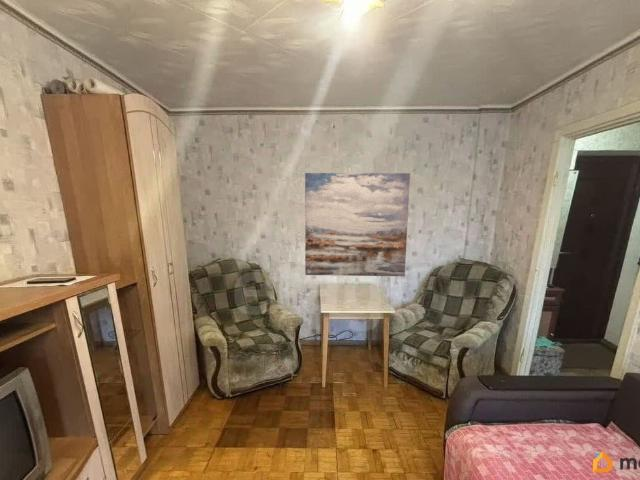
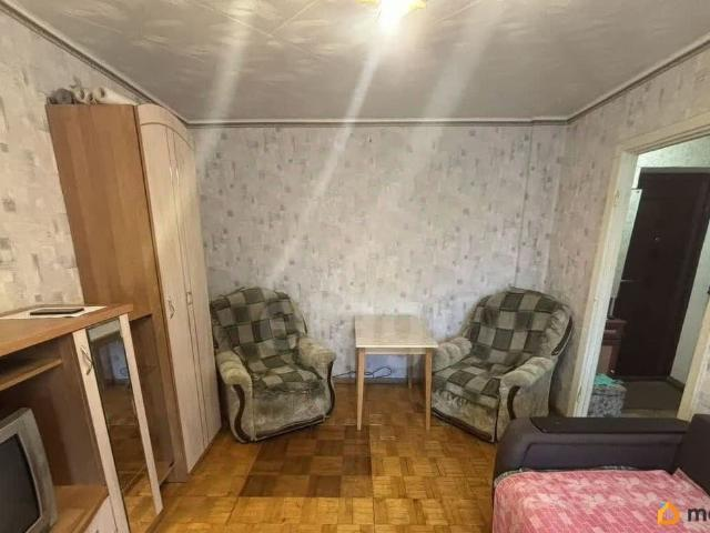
- wall art (355, 225)
